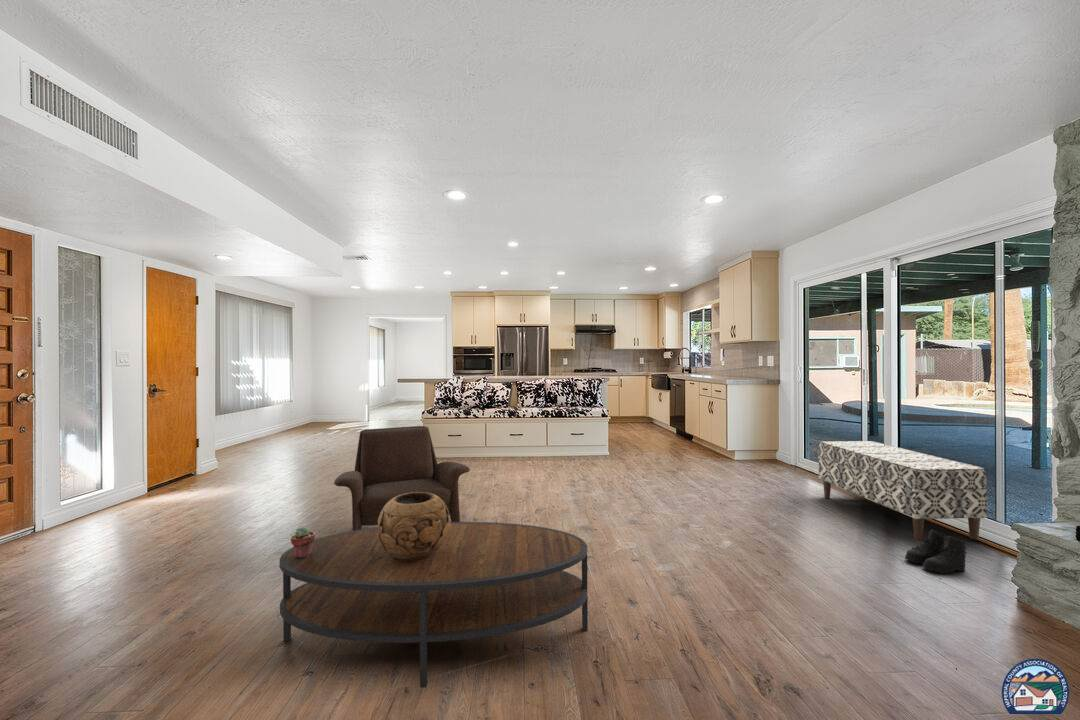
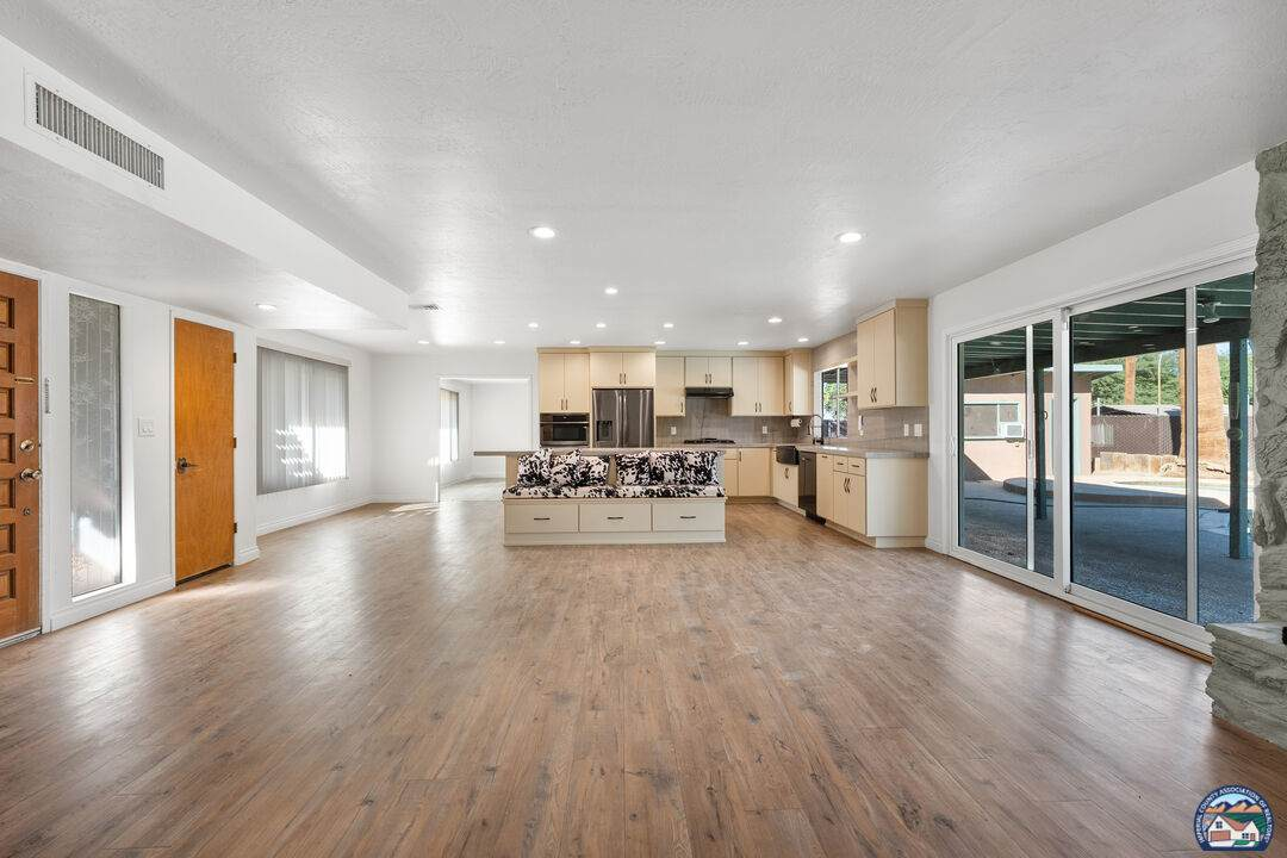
- armchair (401, 483)
- decorative bowl (414, 524)
- bench (890, 484)
- potted succulent (302, 540)
- coffee table (438, 591)
- boots (935, 549)
